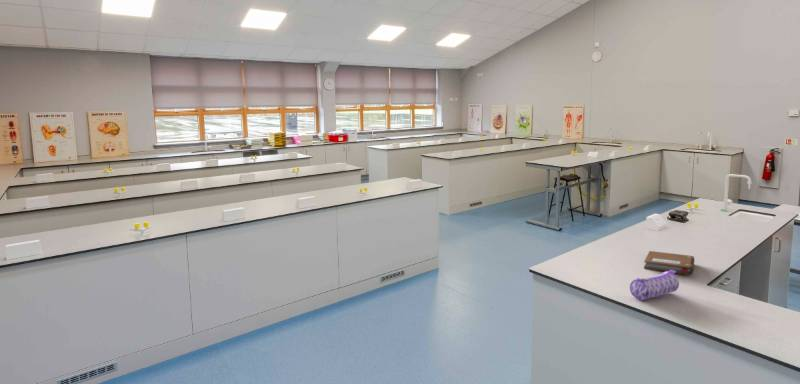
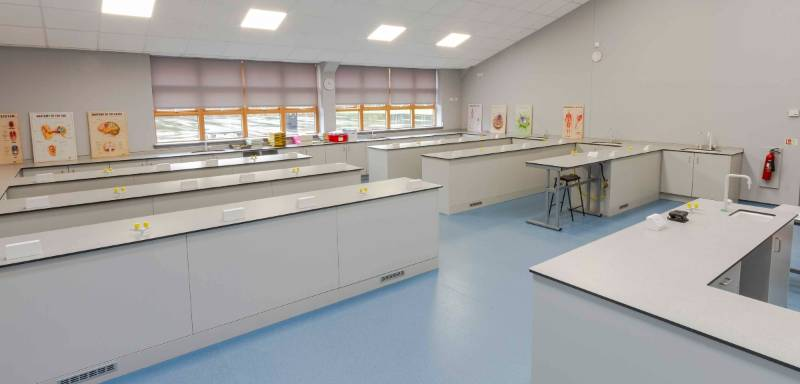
- notebook (669, 262)
- pencil case (654, 284)
